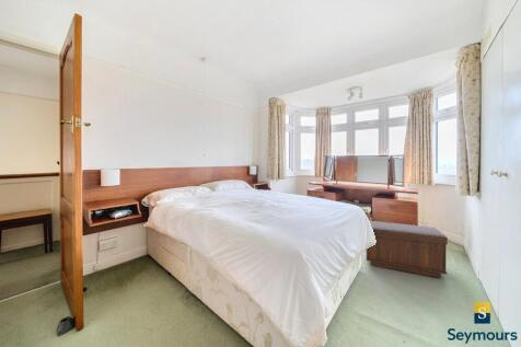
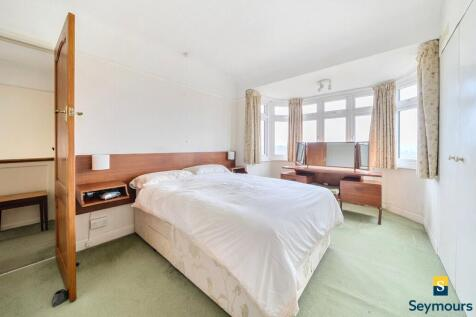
- bench (401, 245)
